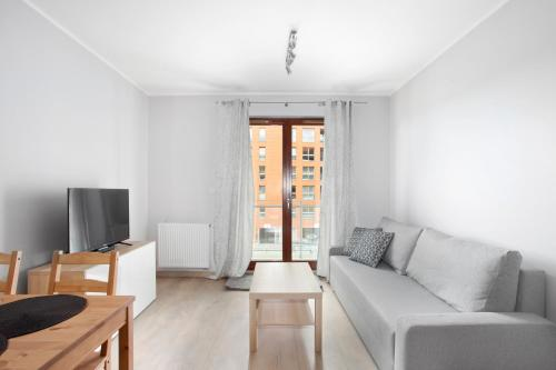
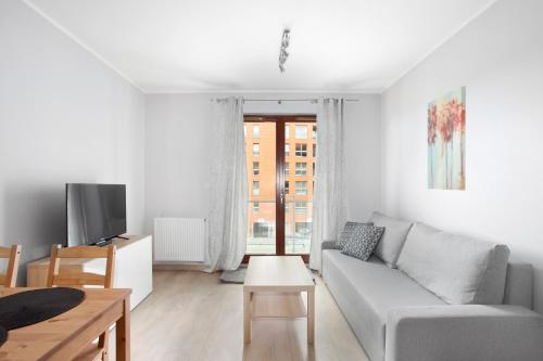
+ wall art (444, 142)
